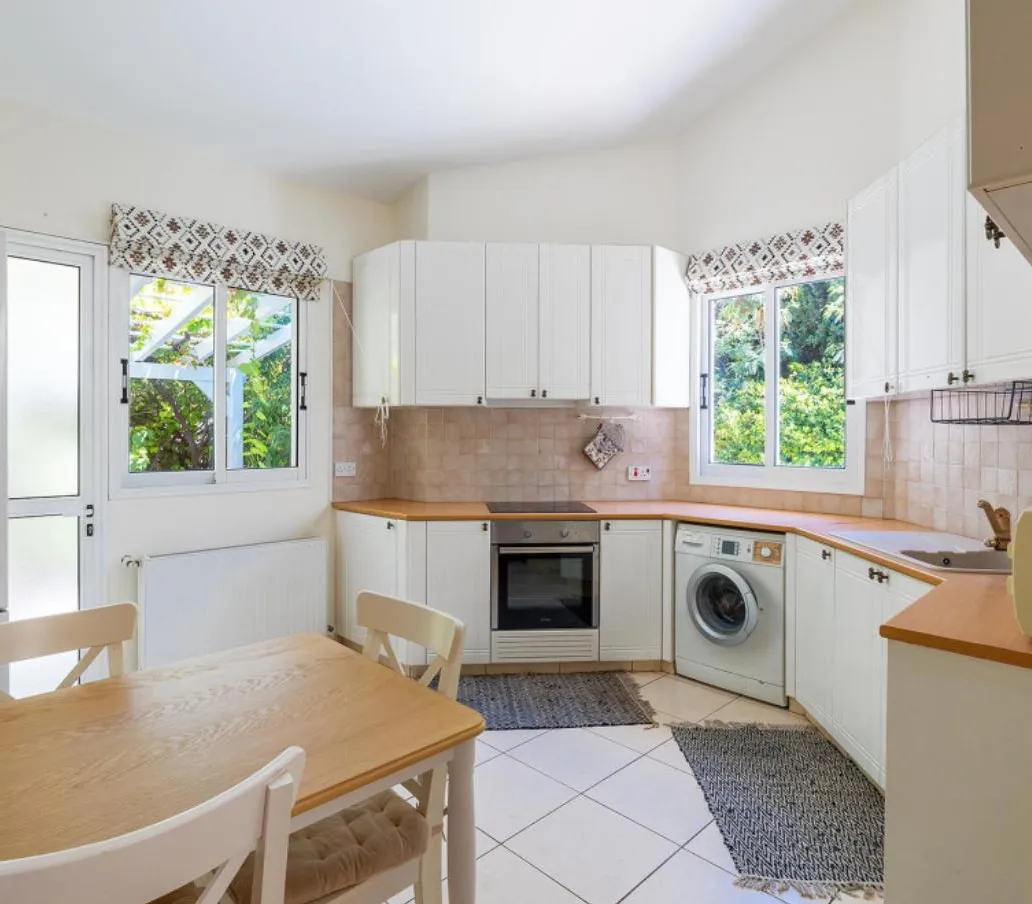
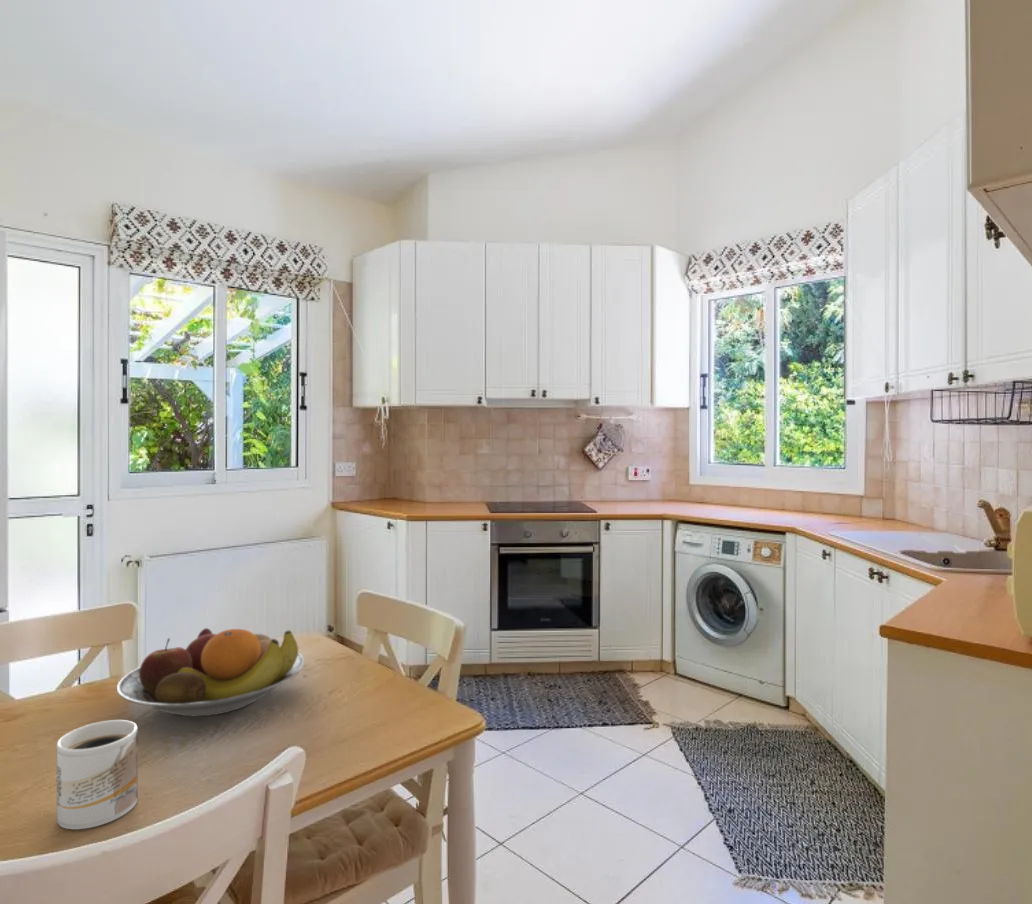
+ fruit bowl (216, 663)
+ mug (100, 767)
